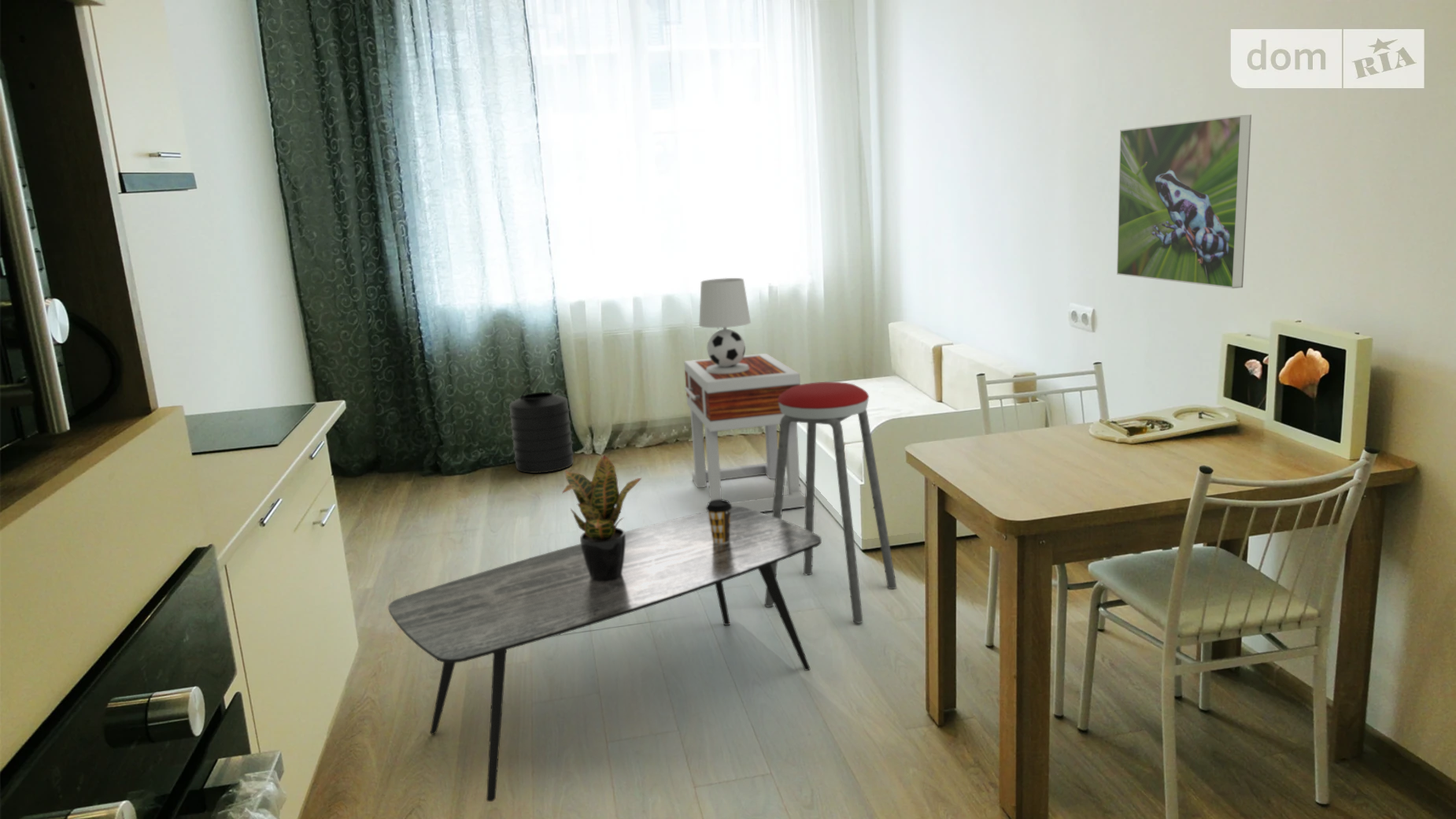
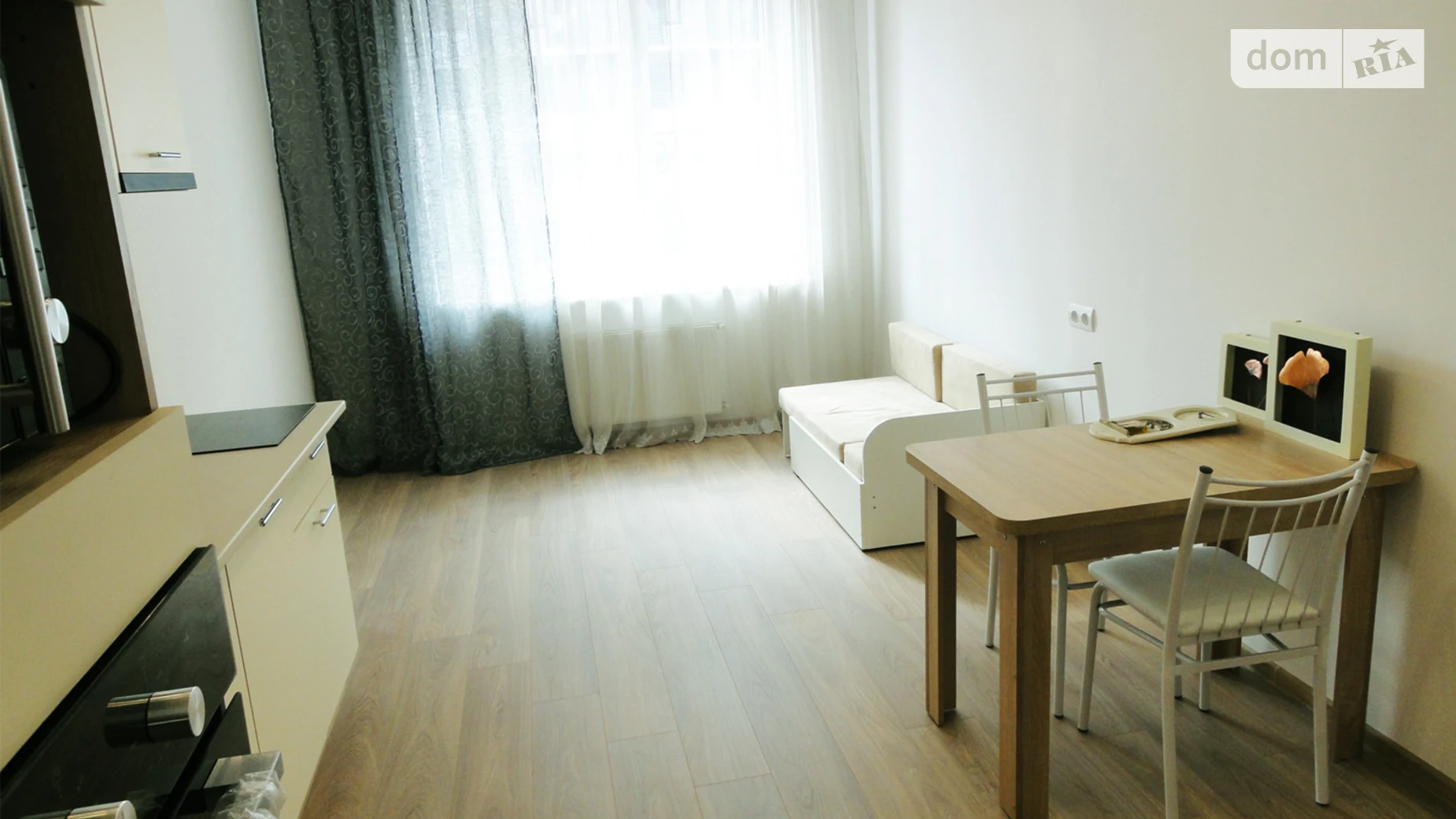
- table lamp (725, 324)
- side table (738, 428)
- coffee table (619, 616)
- potted plant (597, 516)
- music stool (839, 492)
- coffee cup (719, 521)
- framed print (1177, 202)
- trash can (540, 419)
